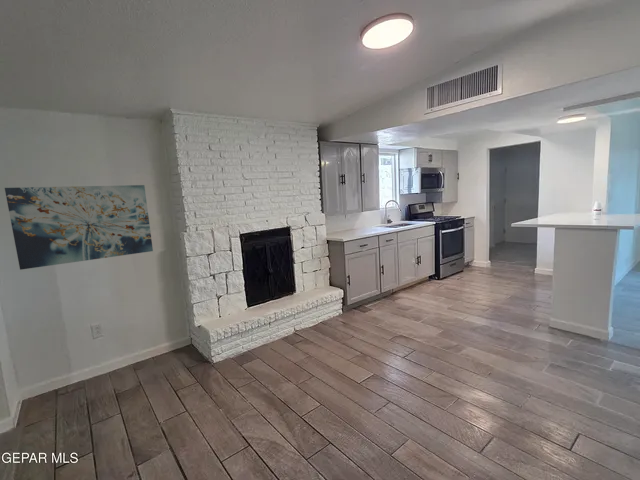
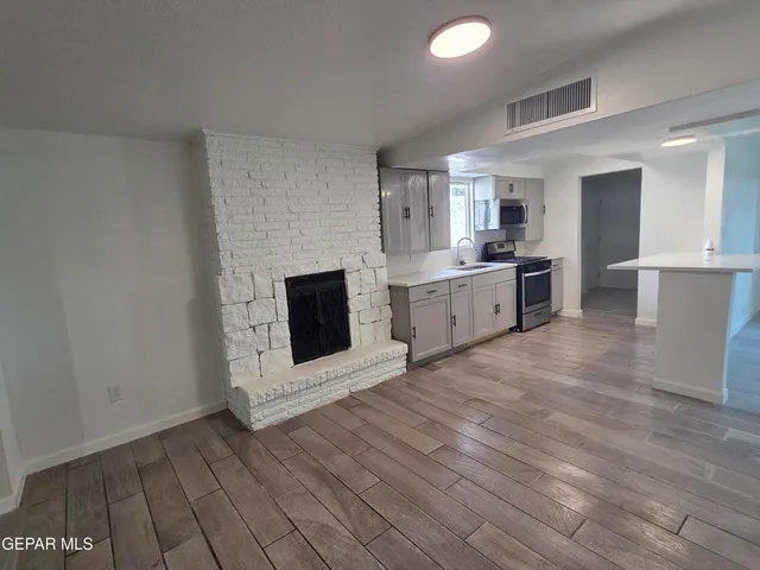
- wall art (87, 223)
